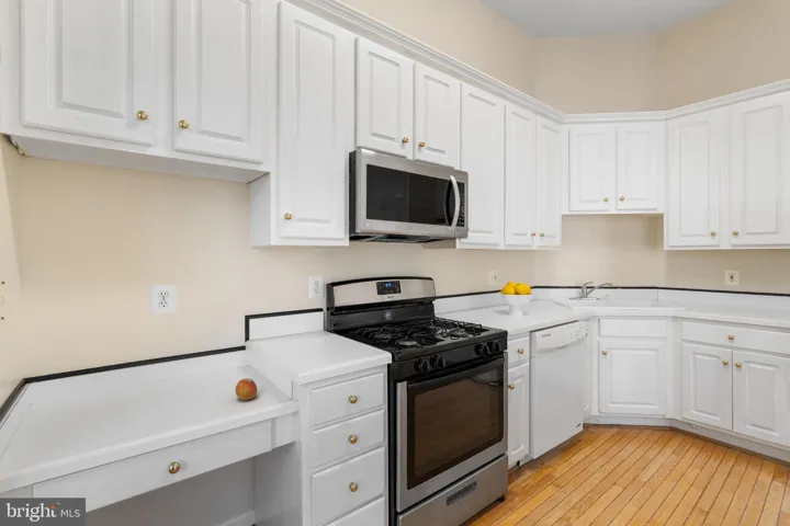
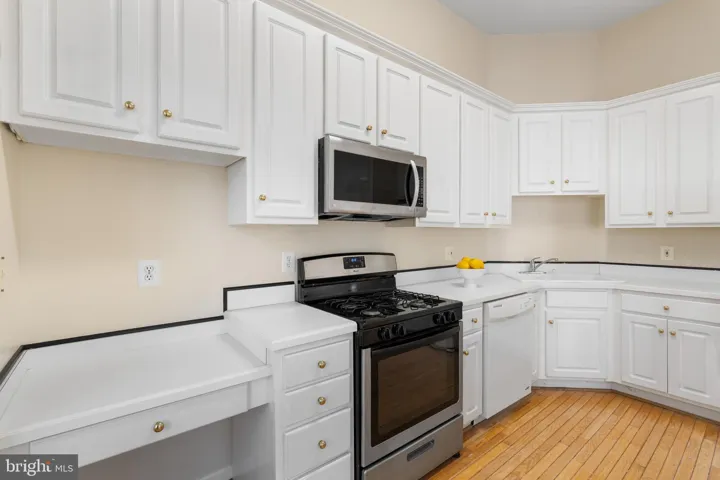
- apple (246, 388)
